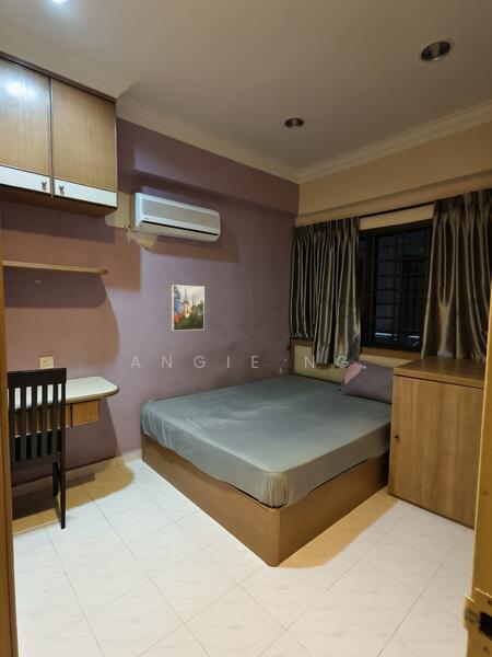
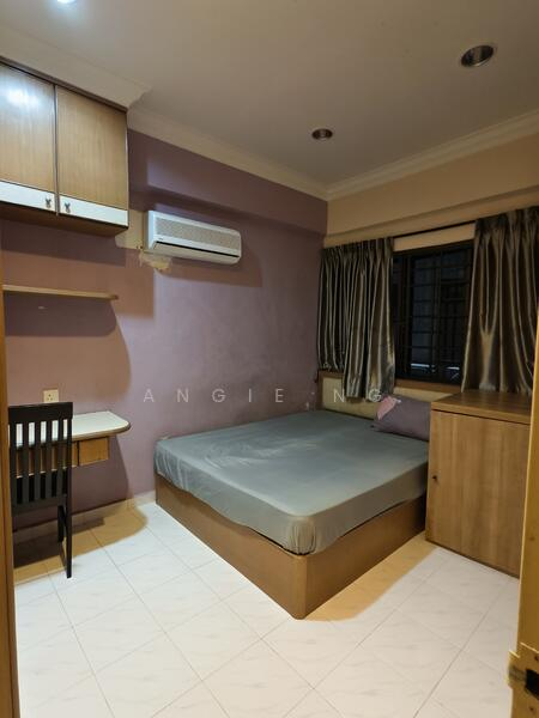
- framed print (188, 308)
